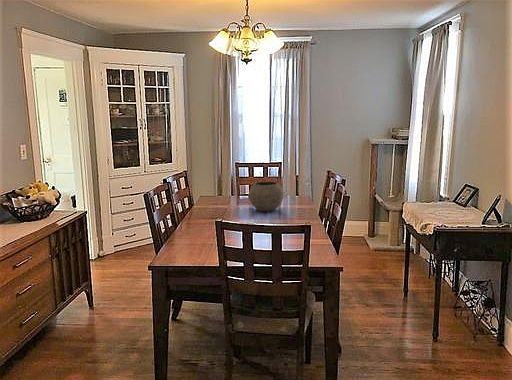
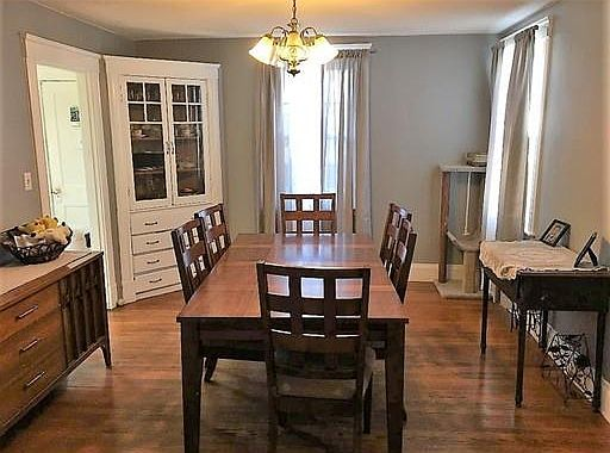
- bowl (266, 196)
